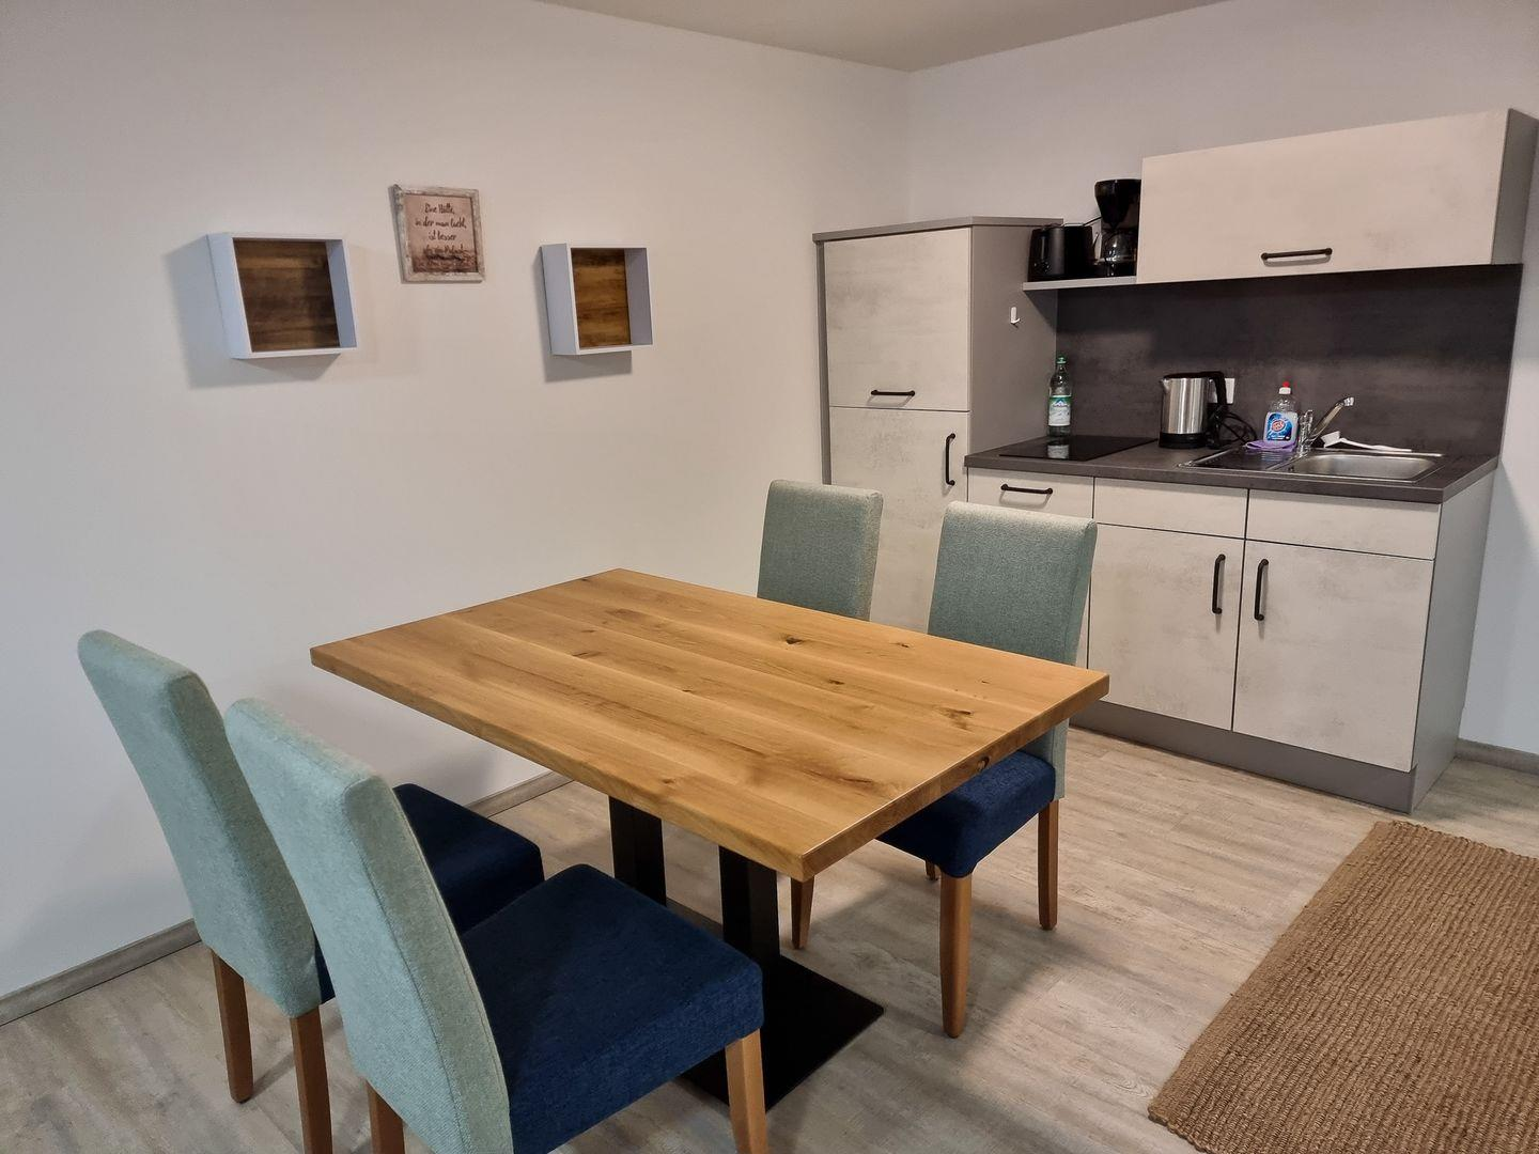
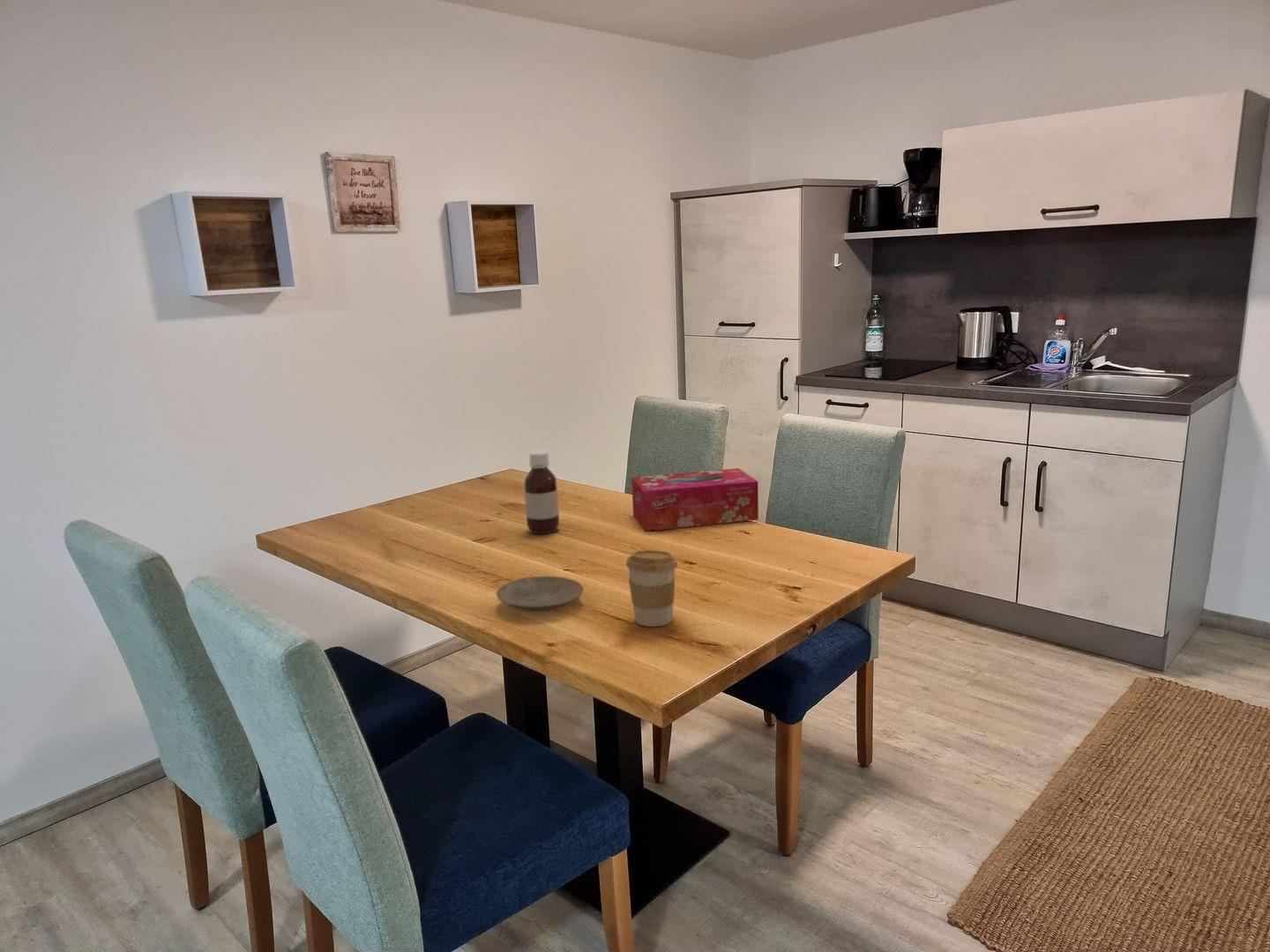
+ plate (540, 597)
+ bottle (541, 491)
+ tissue box (693, 498)
+ coffee cup (652, 585)
